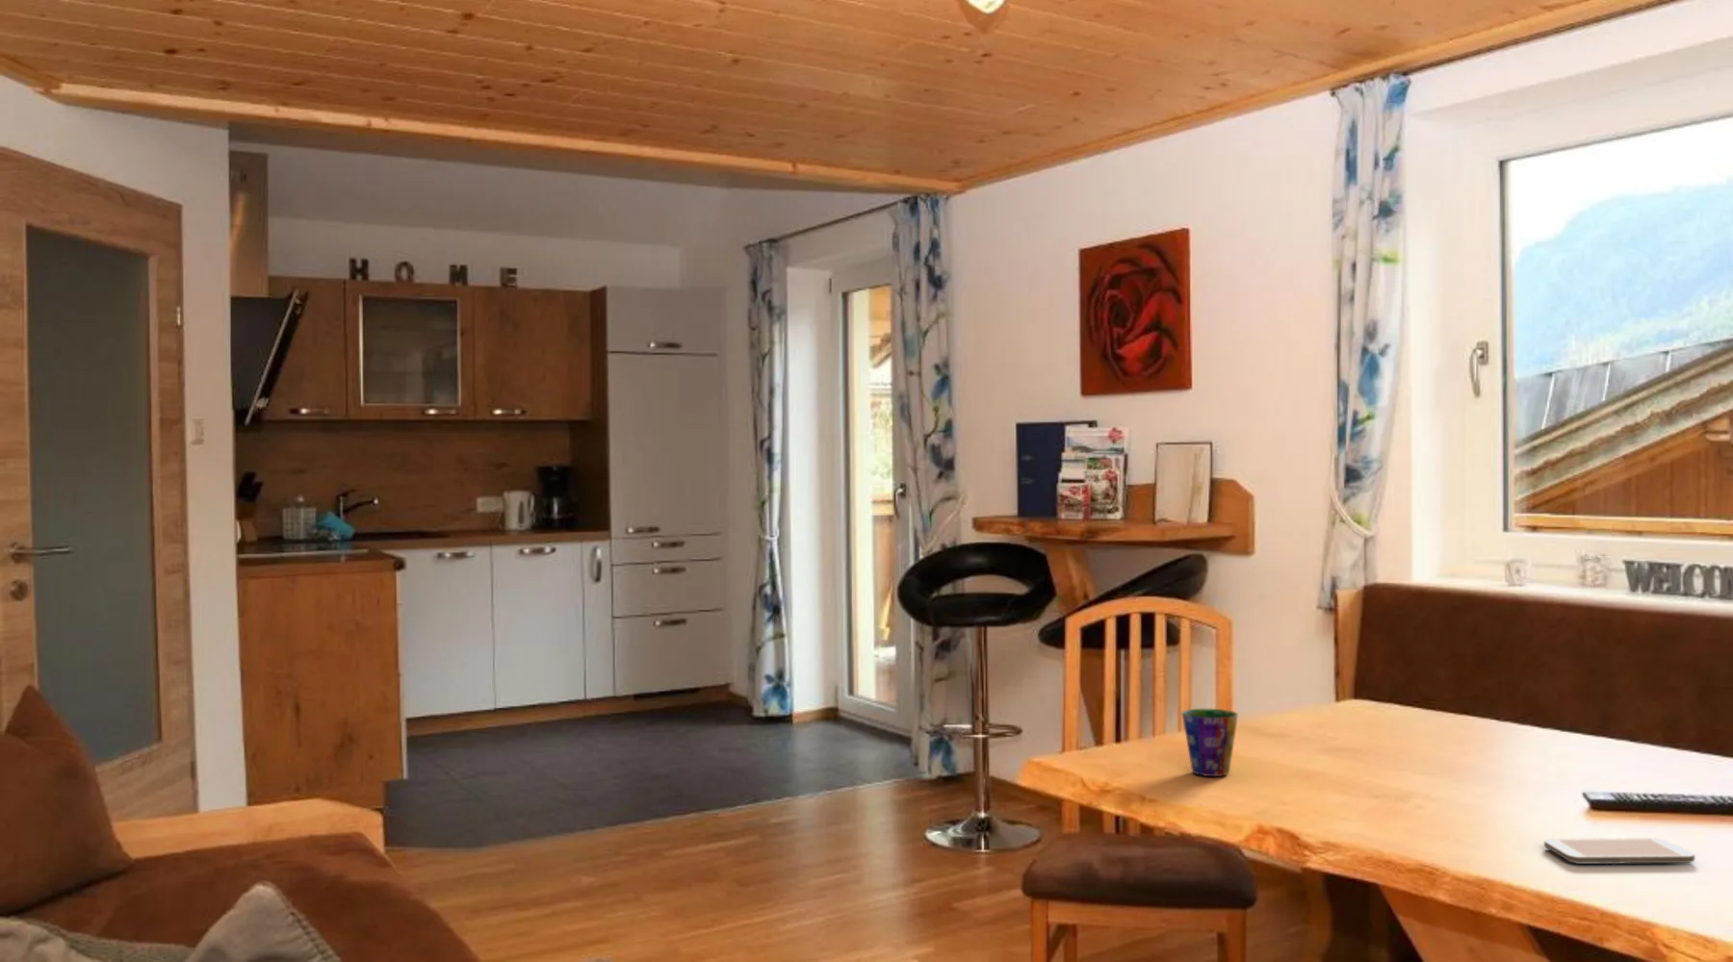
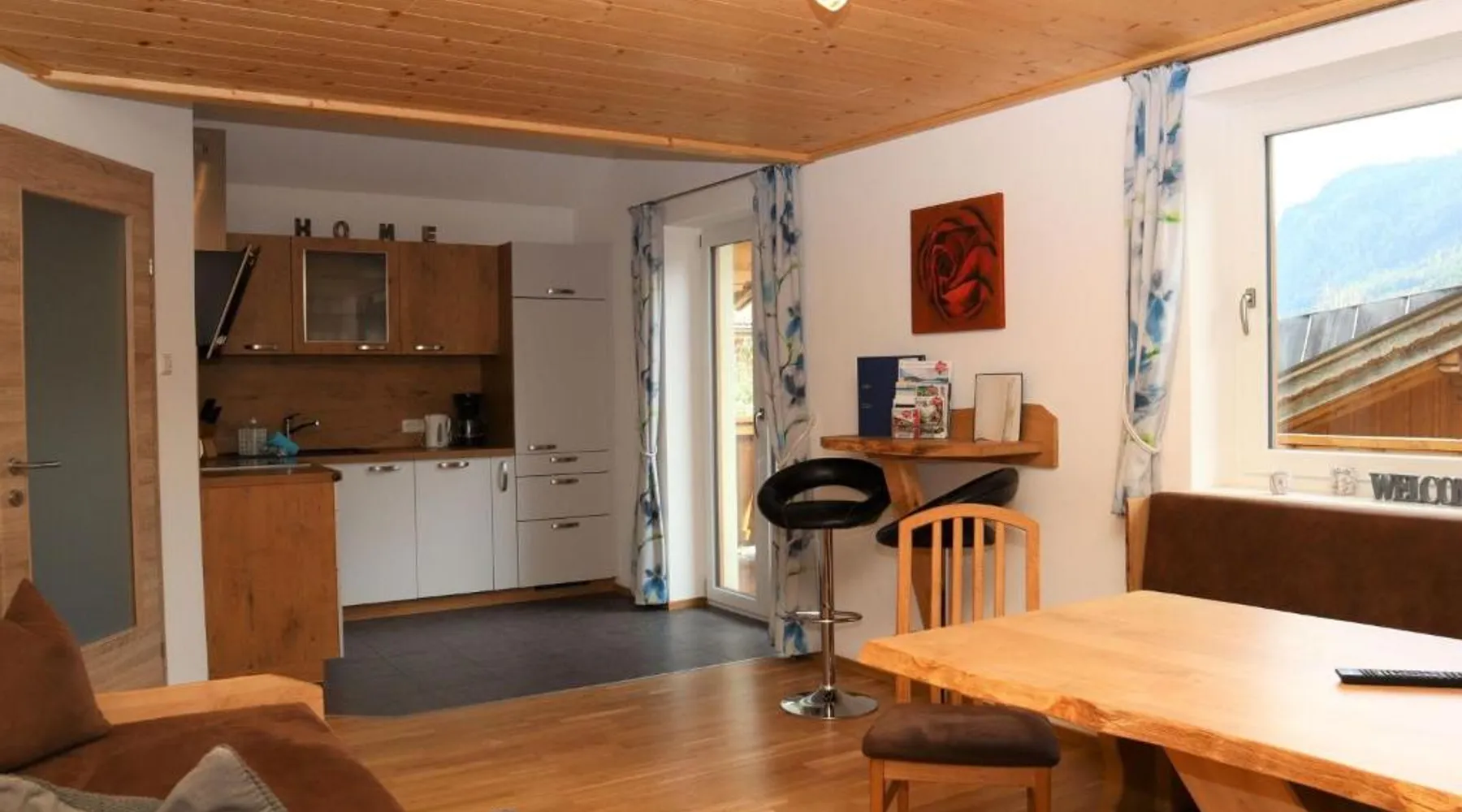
- cup (1213, 744)
- smartphone (1618, 851)
